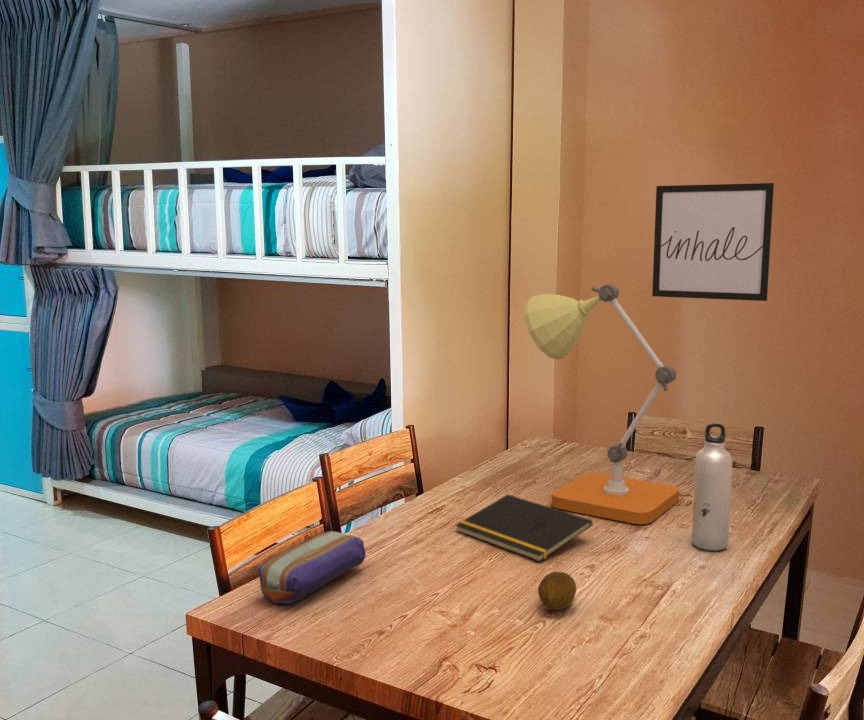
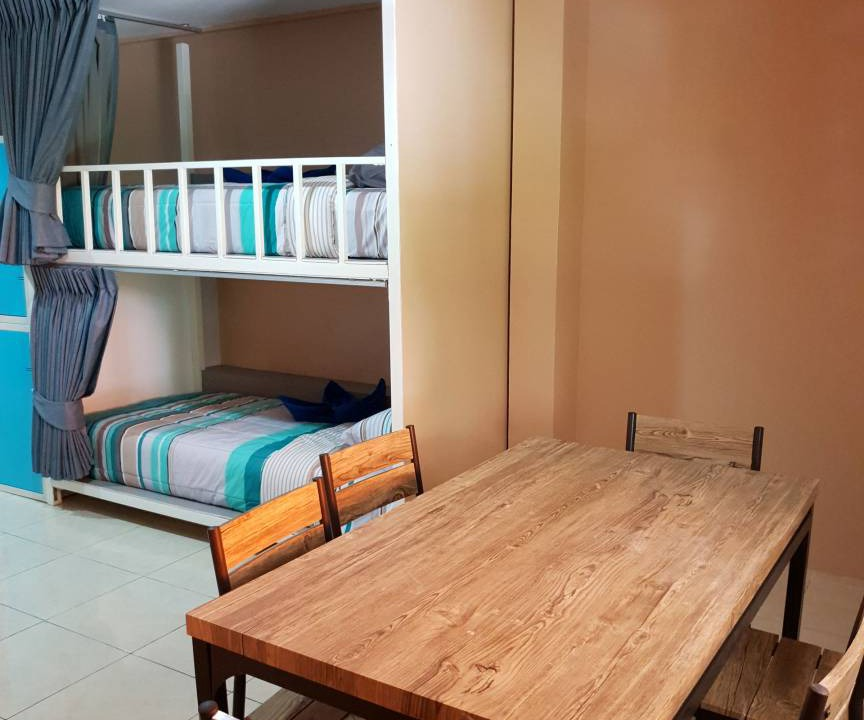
- water bottle (712, 484)
- wall art (710, 242)
- notepad (522, 525)
- pencil case (314, 564)
- desk lamp (635, 417)
- fruit (556, 590)
